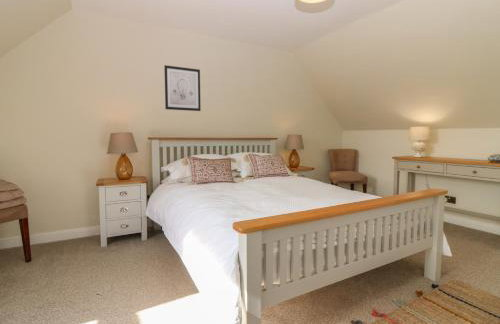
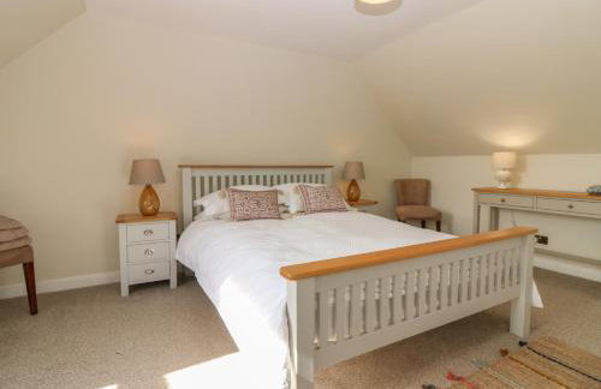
- wall art (183, 89)
